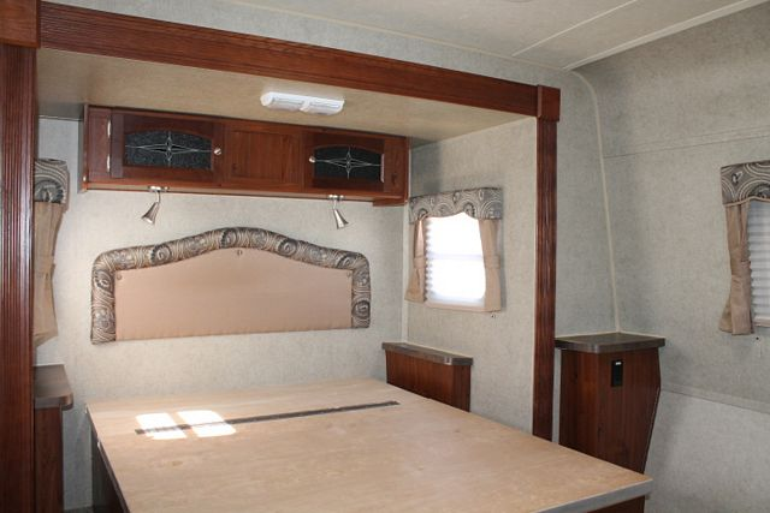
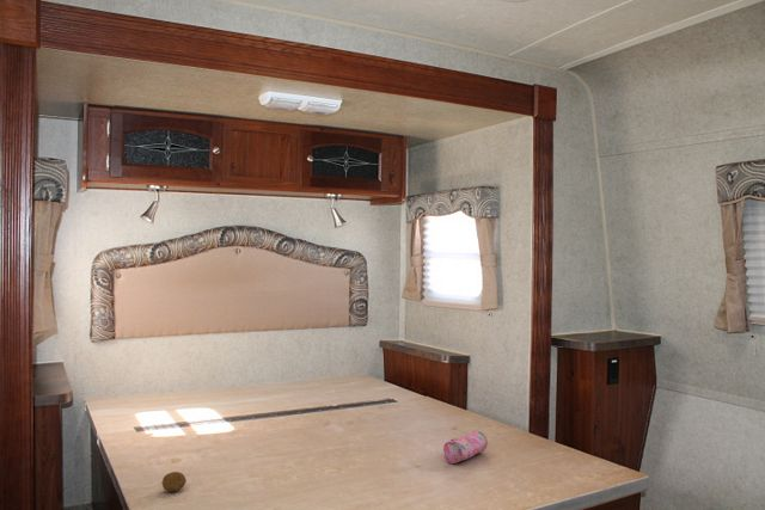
+ pencil case (465, 446)
+ fruit (173, 481)
